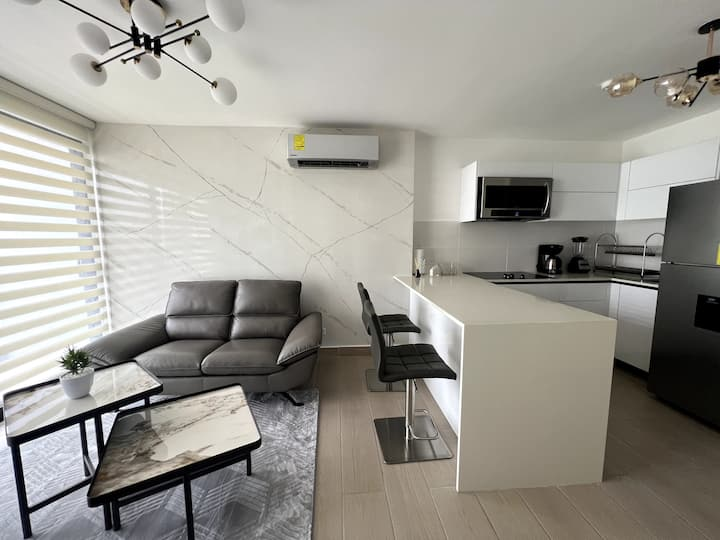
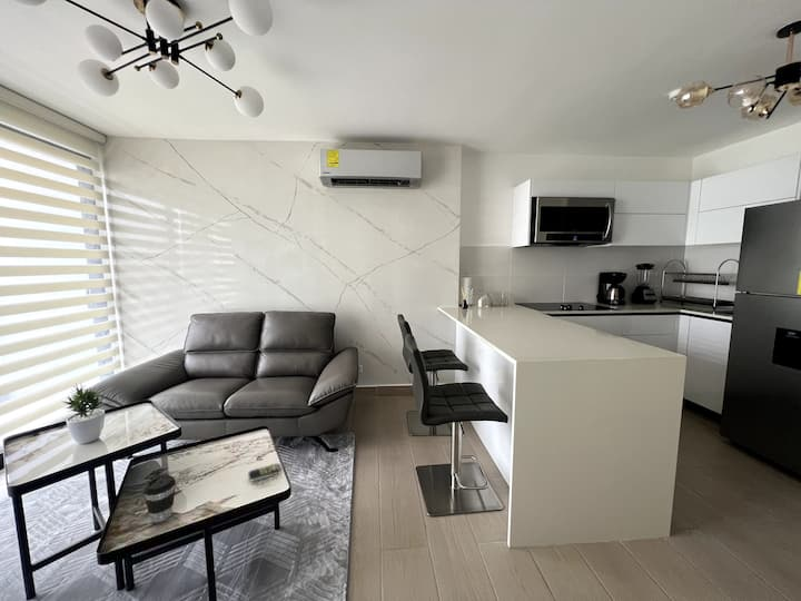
+ coffee cup (160, 499)
+ remote control (265, 472)
